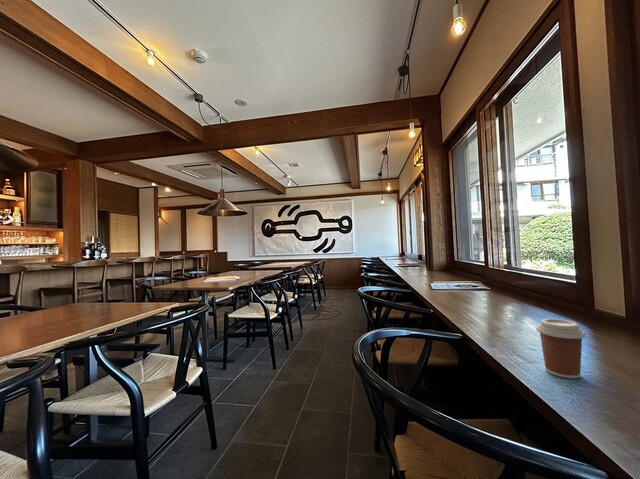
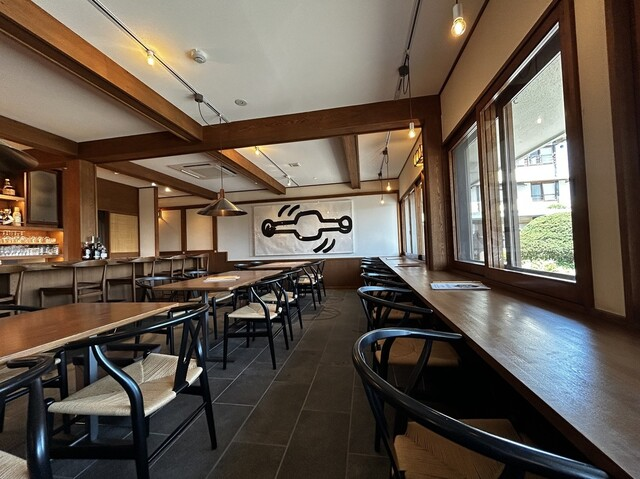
- coffee cup (560, 347)
